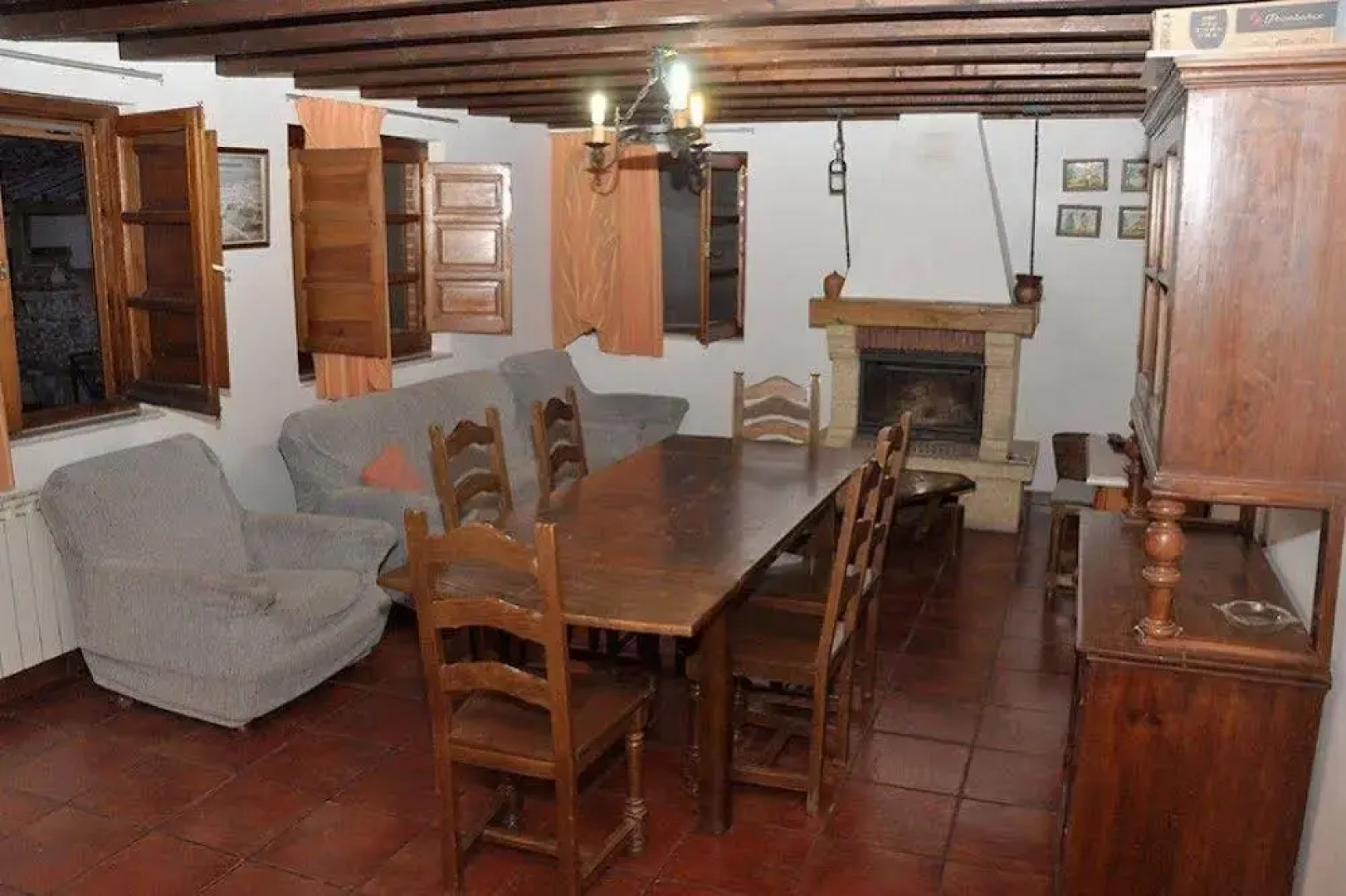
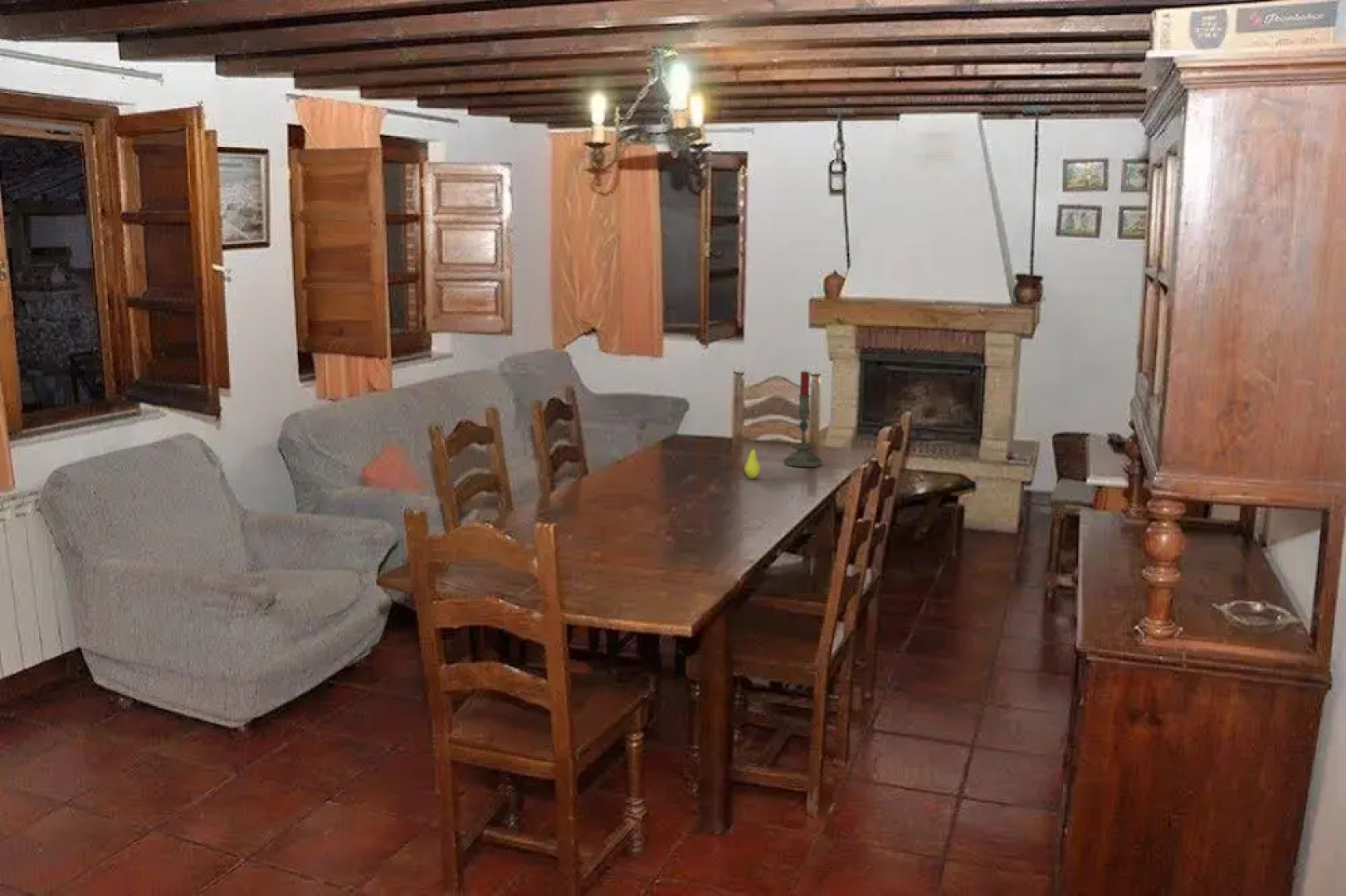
+ fruit (752, 461)
+ candle (803, 416)
